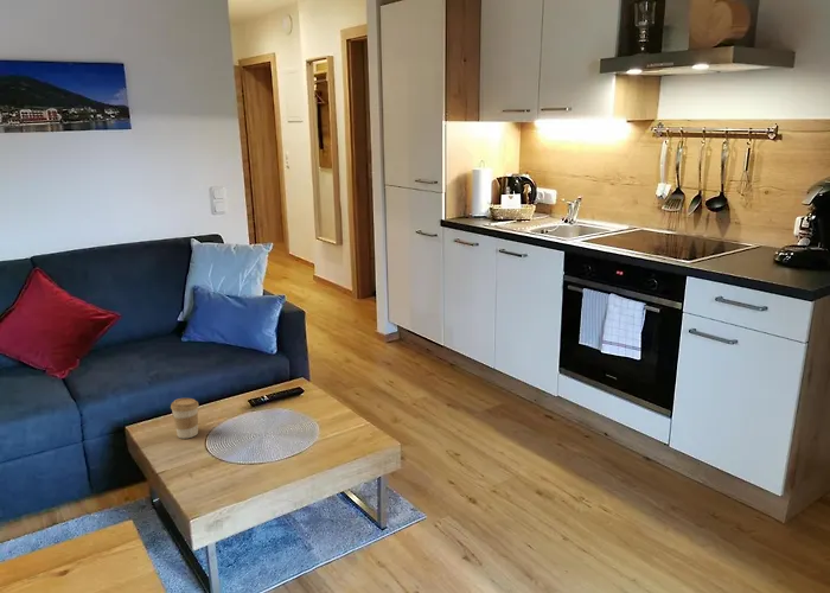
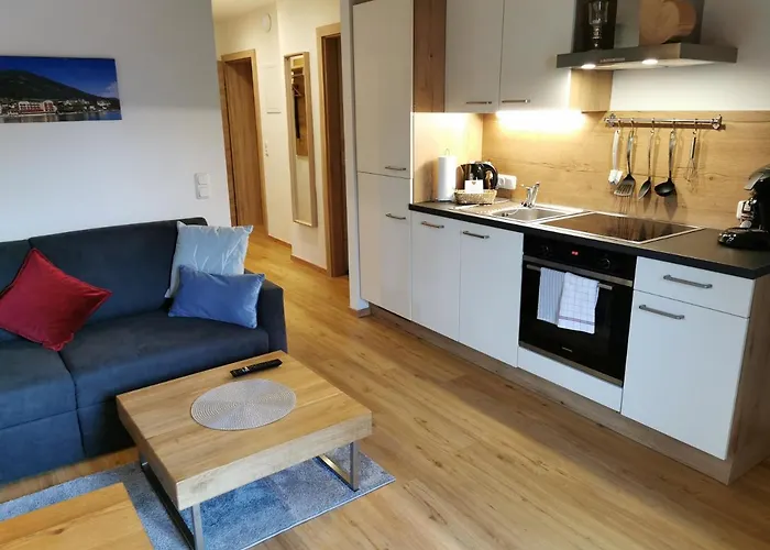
- coffee cup (185, 416)
